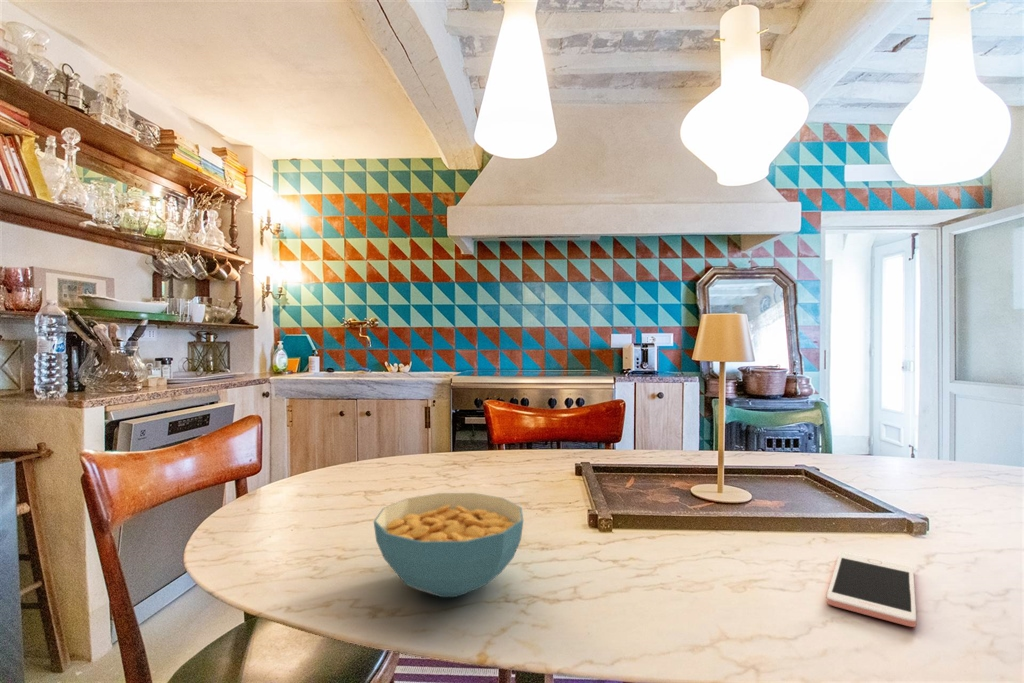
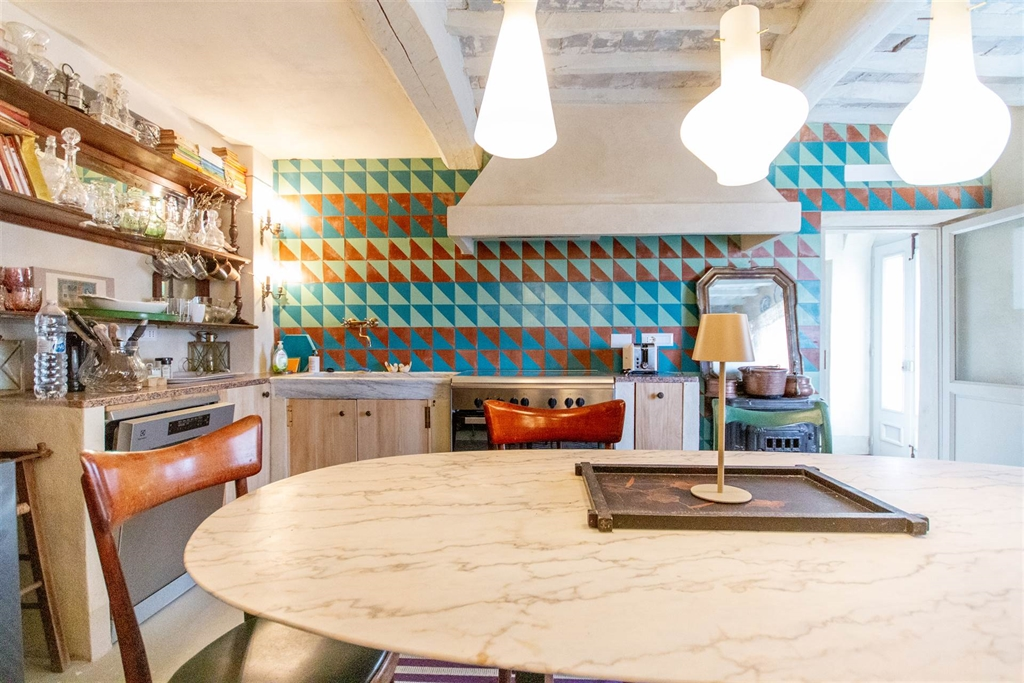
- cell phone (872, 584)
- cereal bowl (450, 550)
